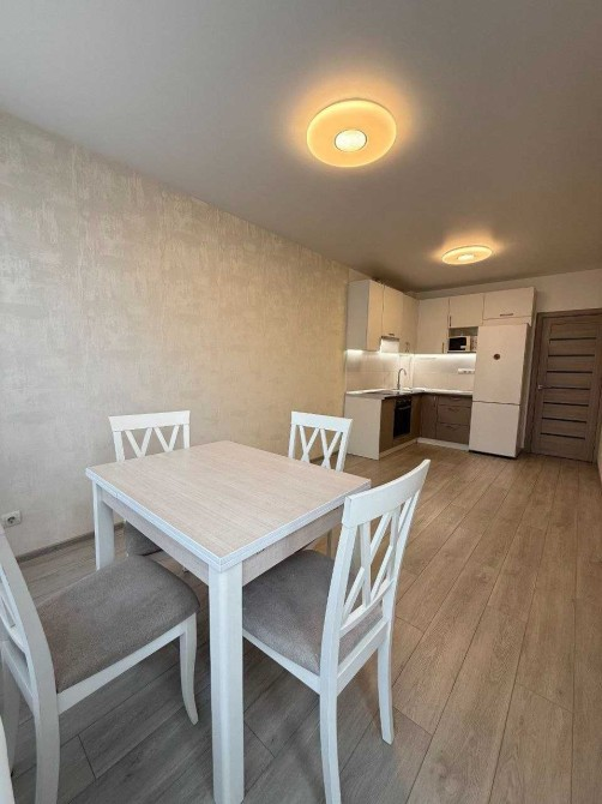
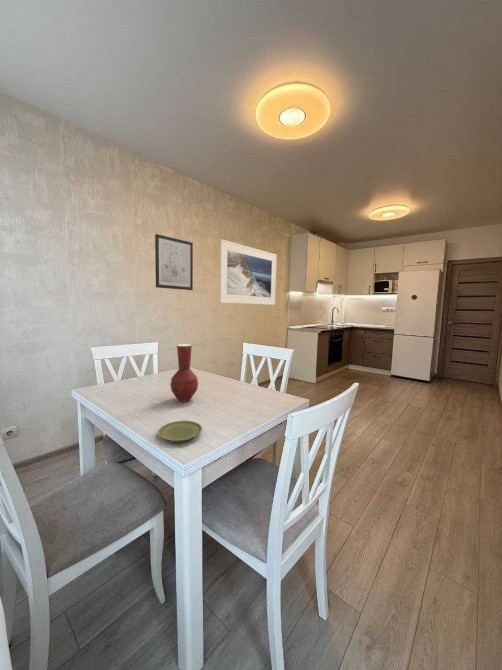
+ plate (180, 432)
+ vase (184, 373)
+ wall art (175, 264)
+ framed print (251, 276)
